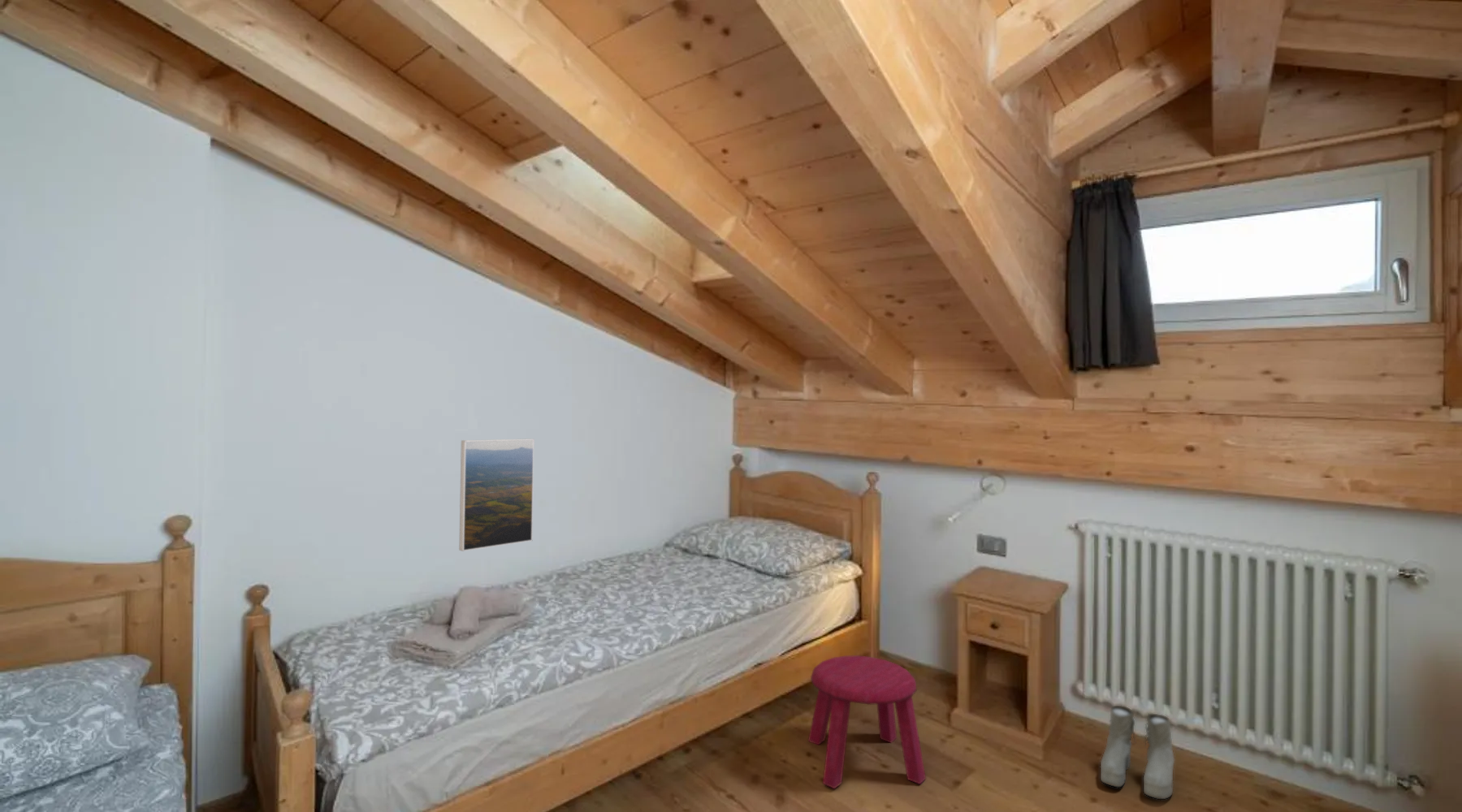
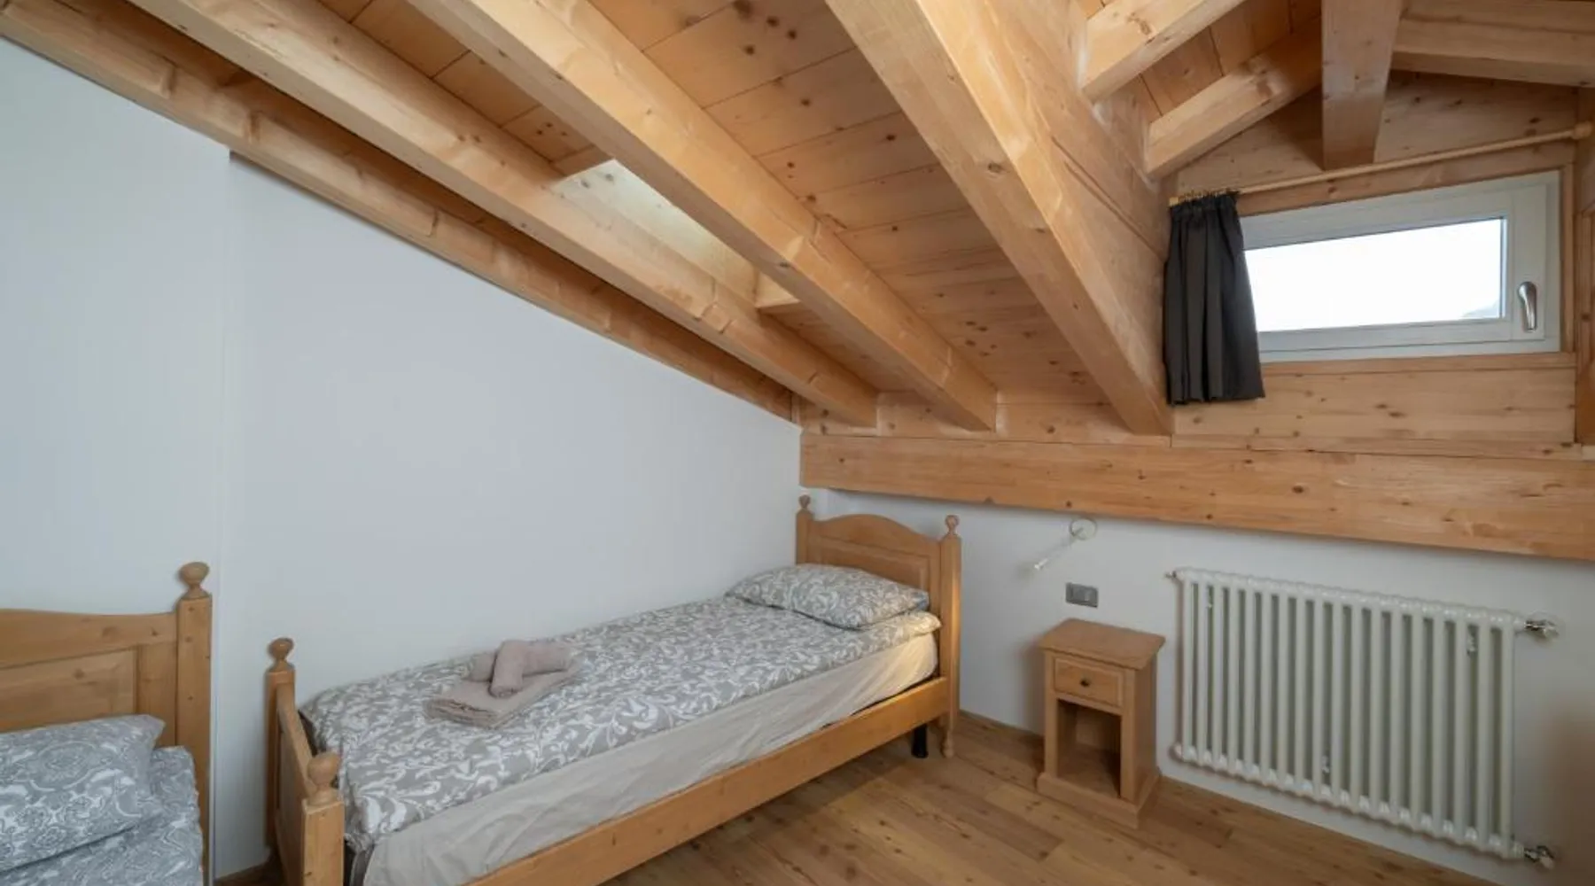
- boots (1135, 743)
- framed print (498, 492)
- stool (863, 703)
